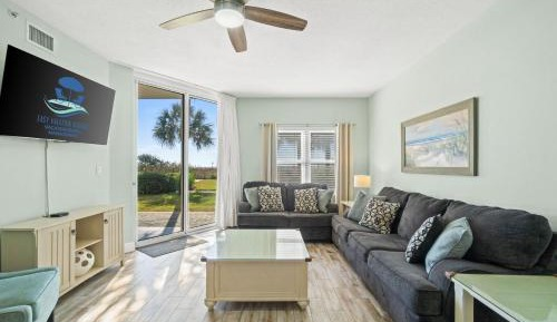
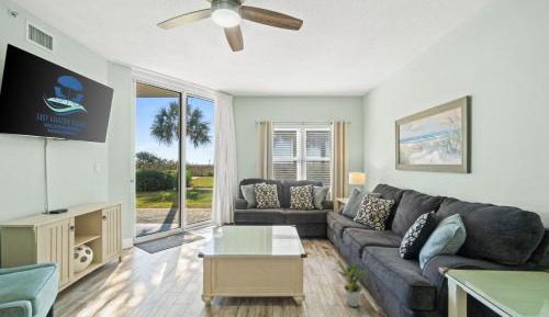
+ potted plant (350, 284)
